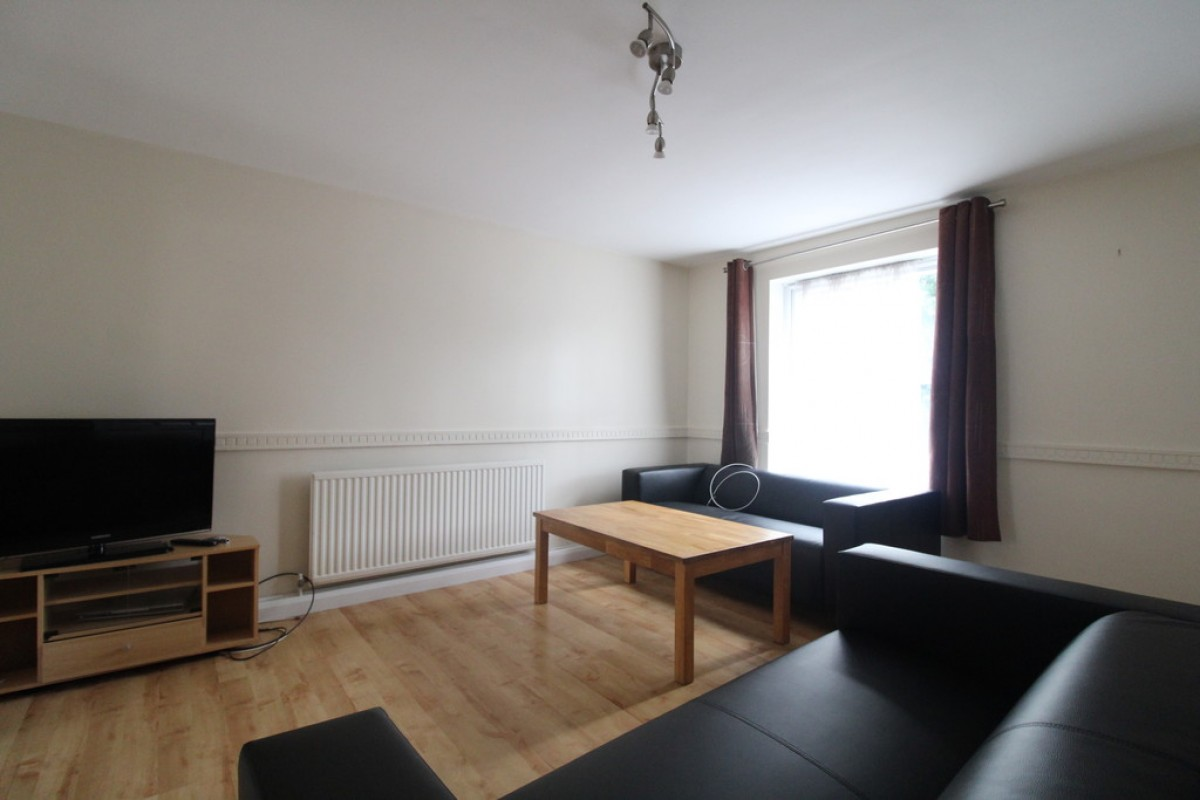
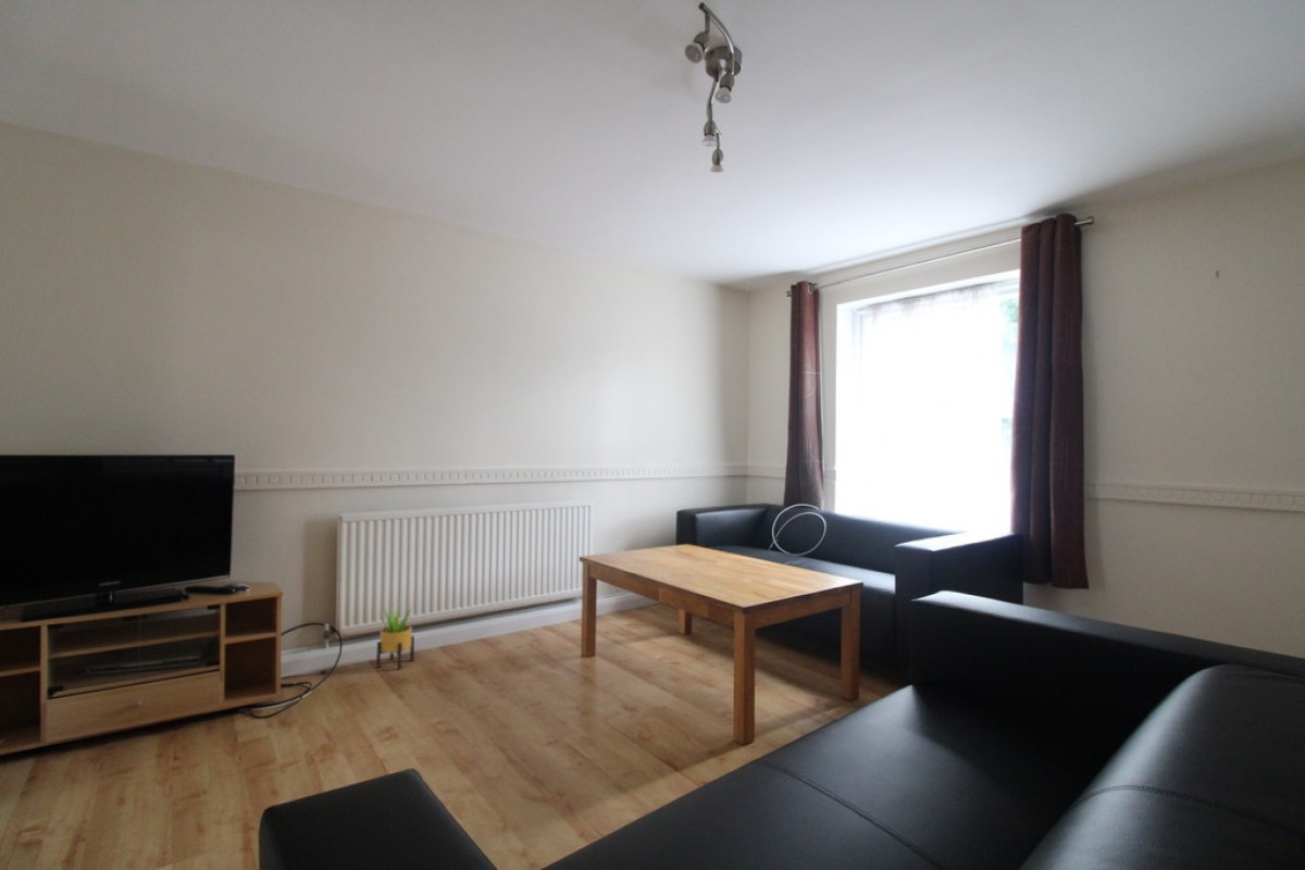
+ potted plant (396, 634)
